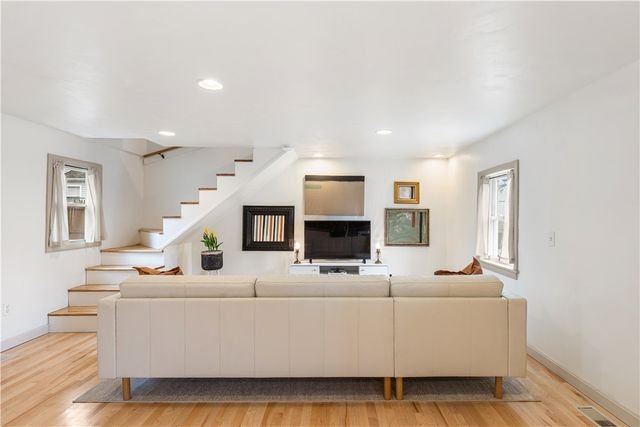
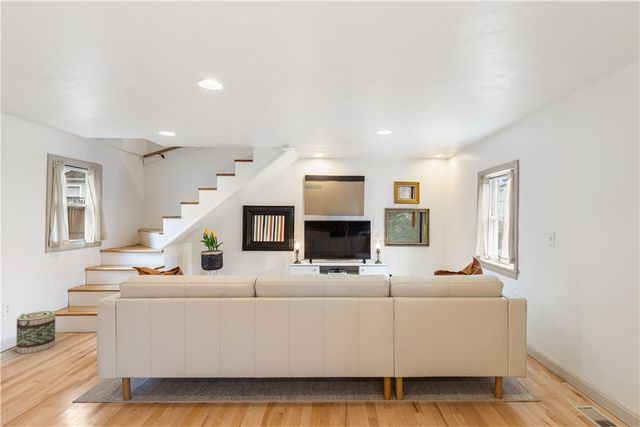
+ basket (35, 330)
